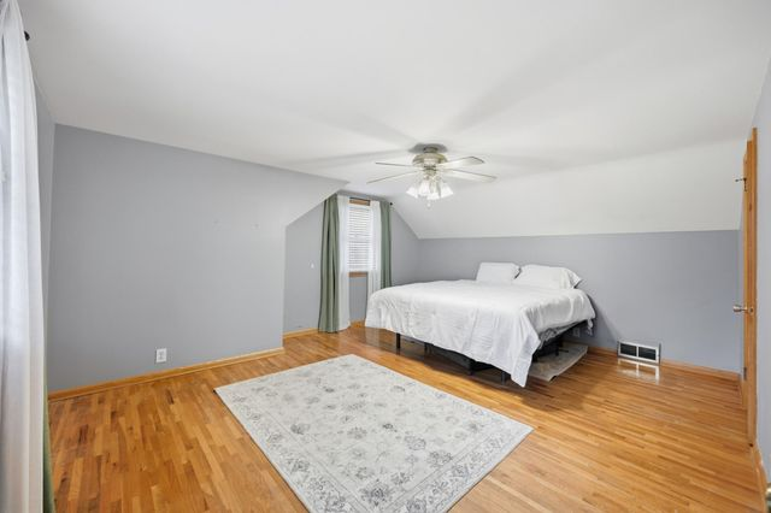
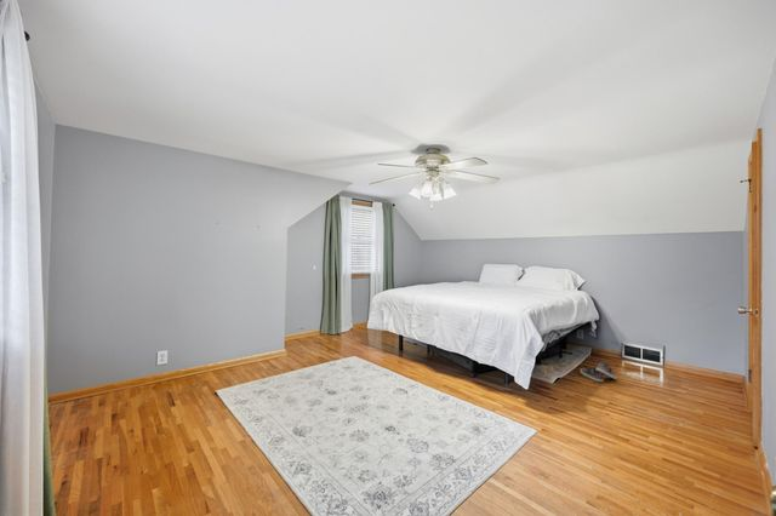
+ shoe (599, 367)
